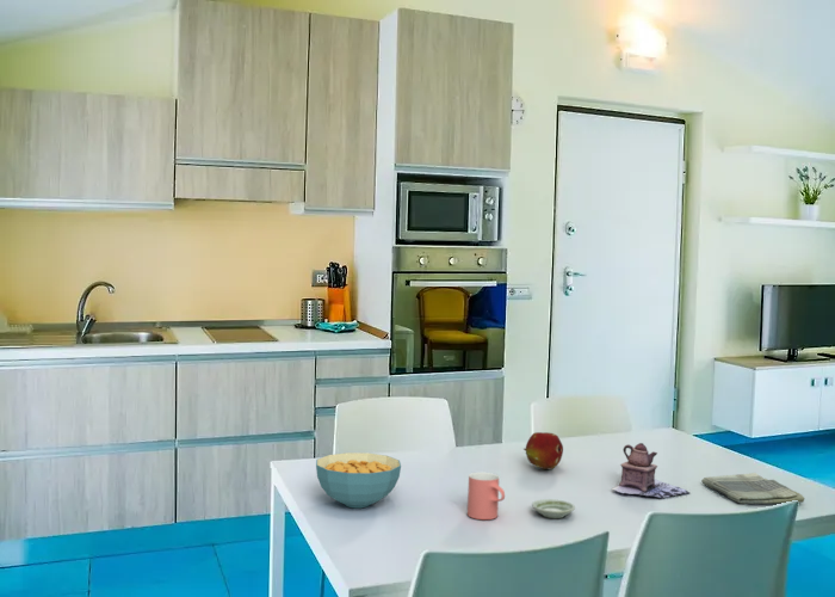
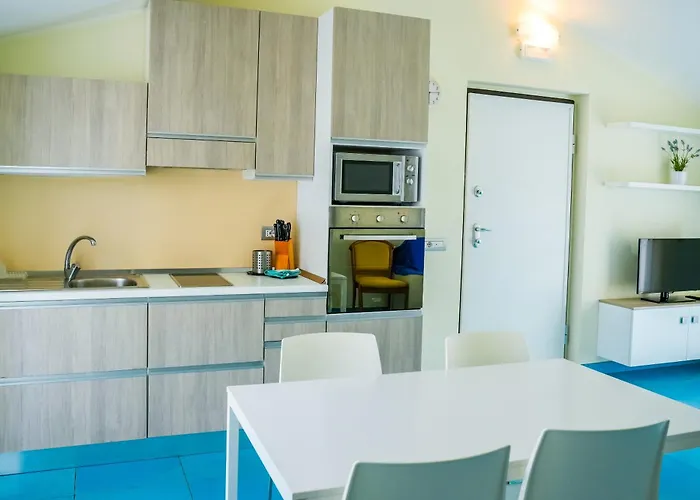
- cereal bowl (358, 482)
- fruit (542, 450)
- saucer (552, 510)
- cup (488, 497)
- teapot (642, 466)
- dish towel (752, 487)
